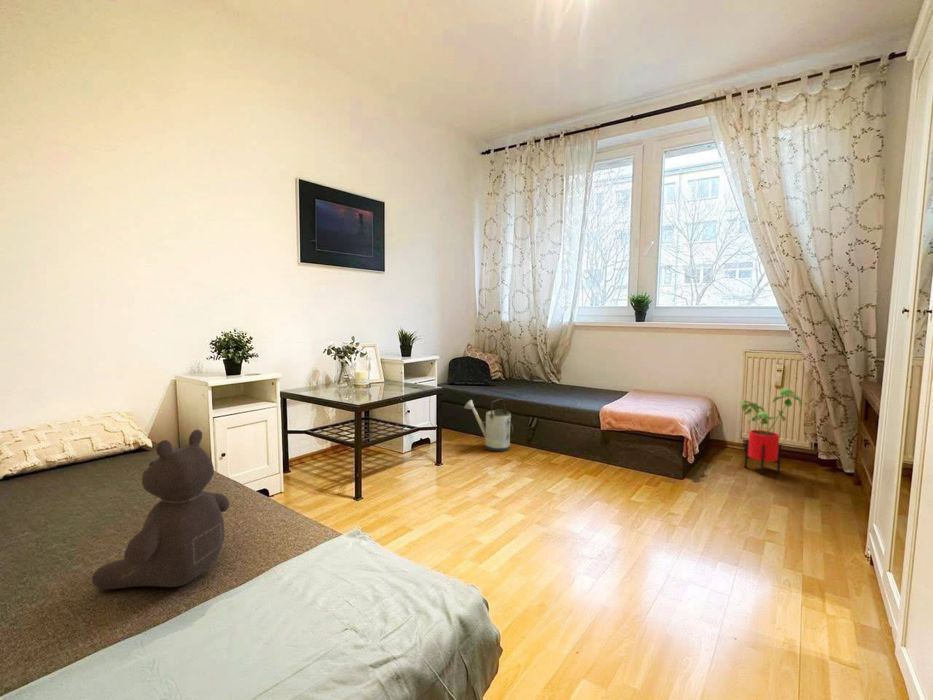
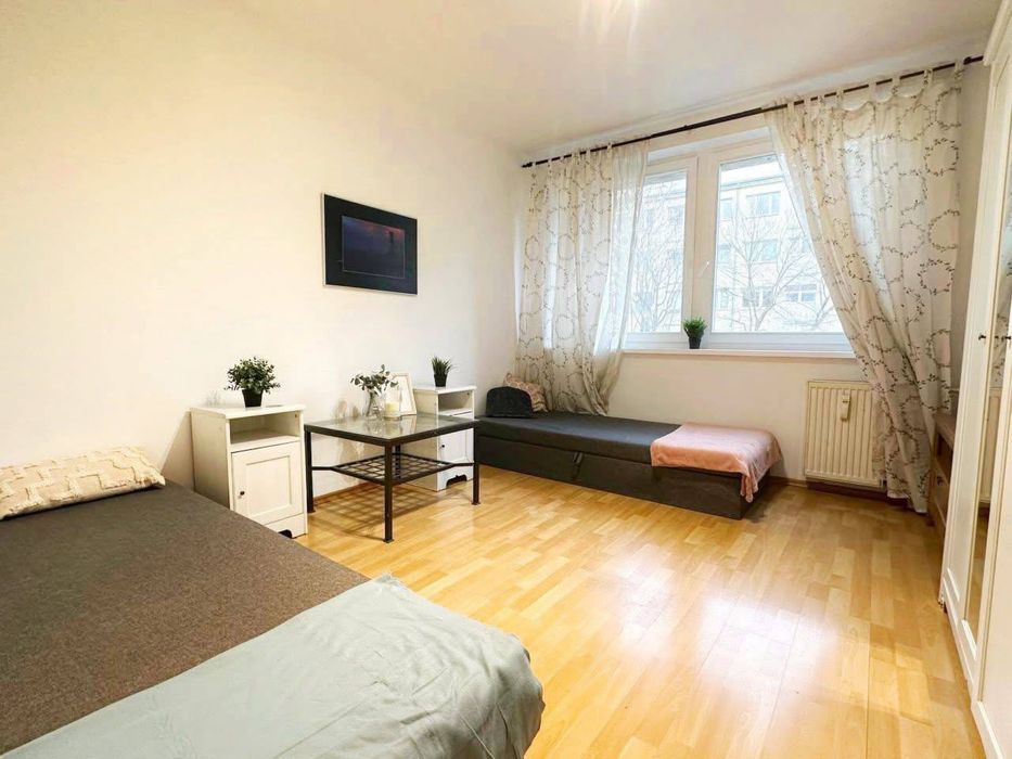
- teddy bear (163, 505)
- watering can (488, 422)
- house plant (769, 429)
